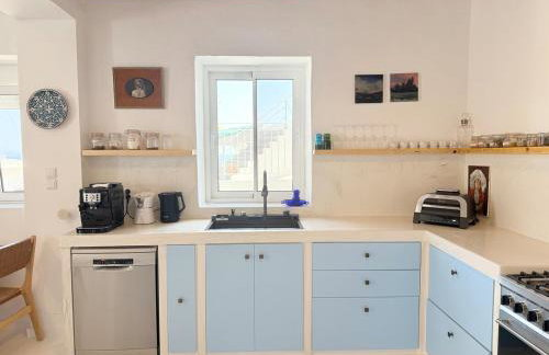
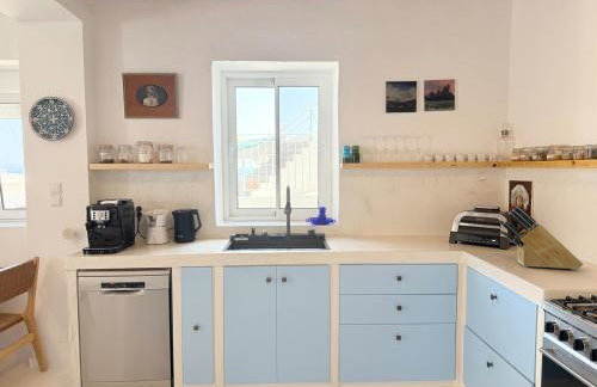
+ knife block (538, 235)
